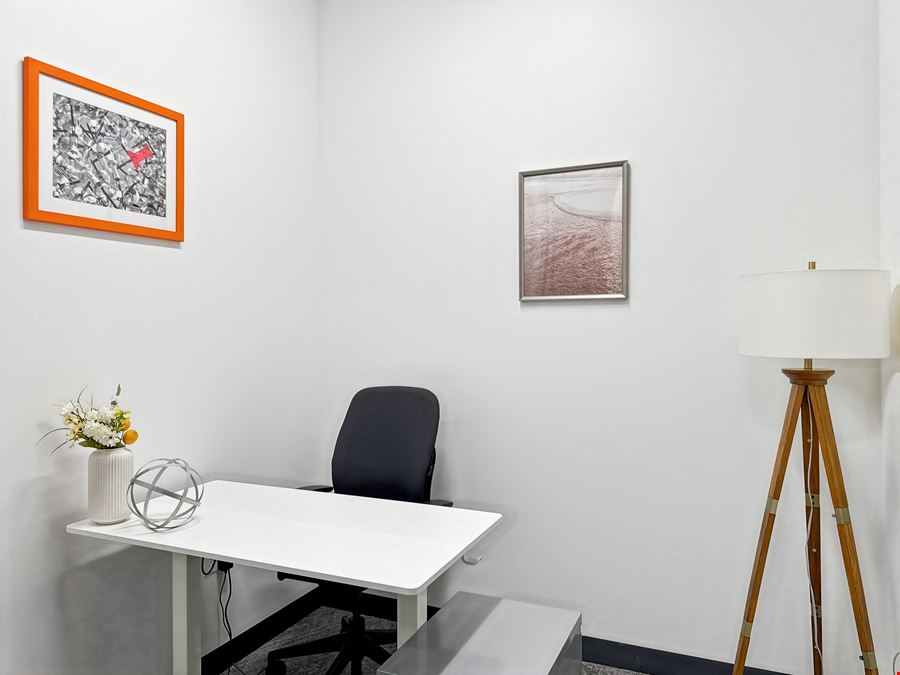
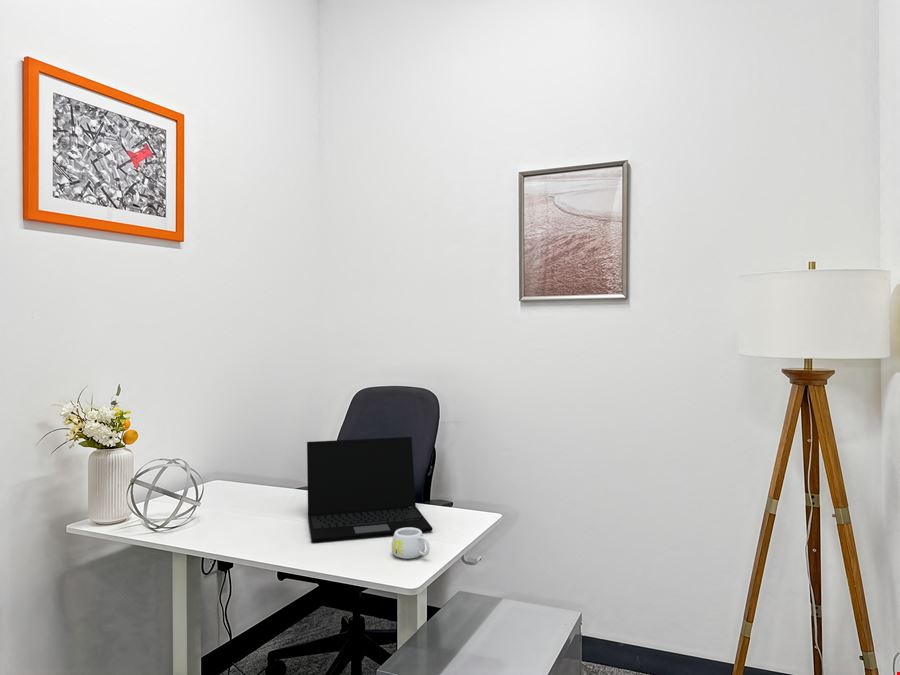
+ laptop (366, 484)
+ mug (412, 544)
